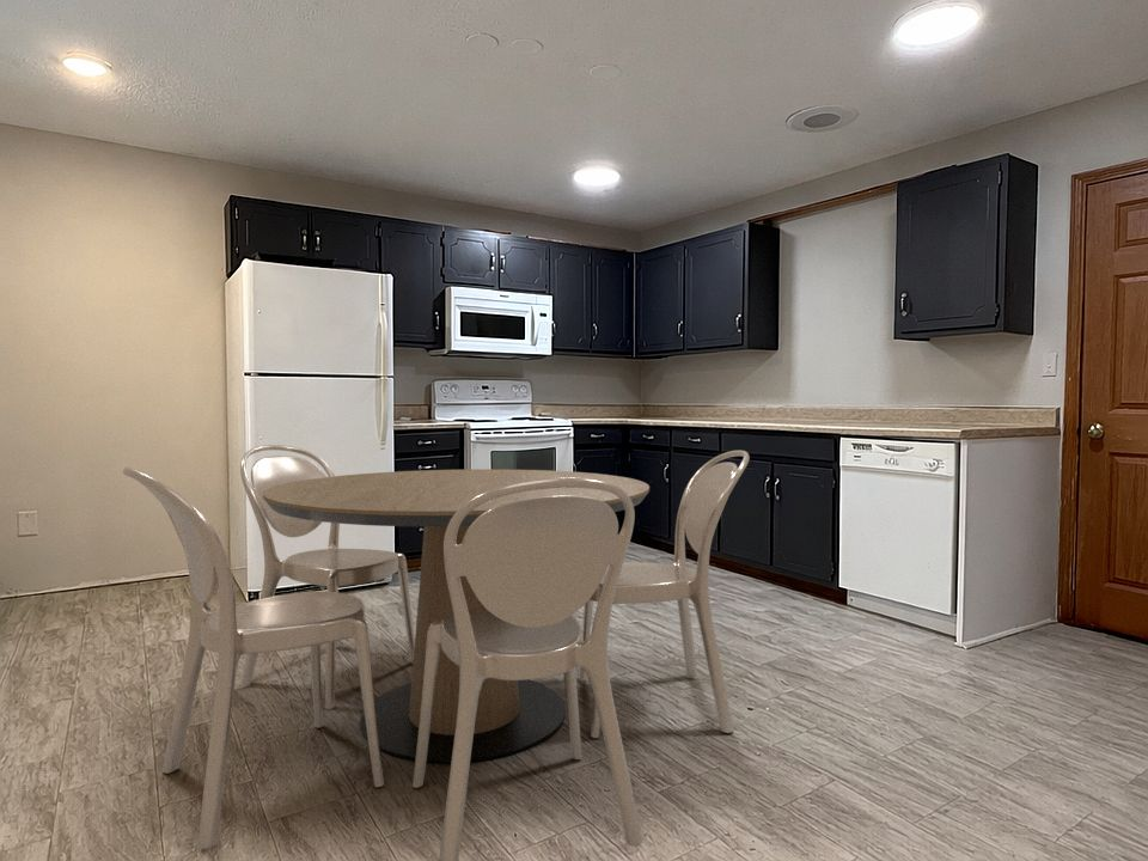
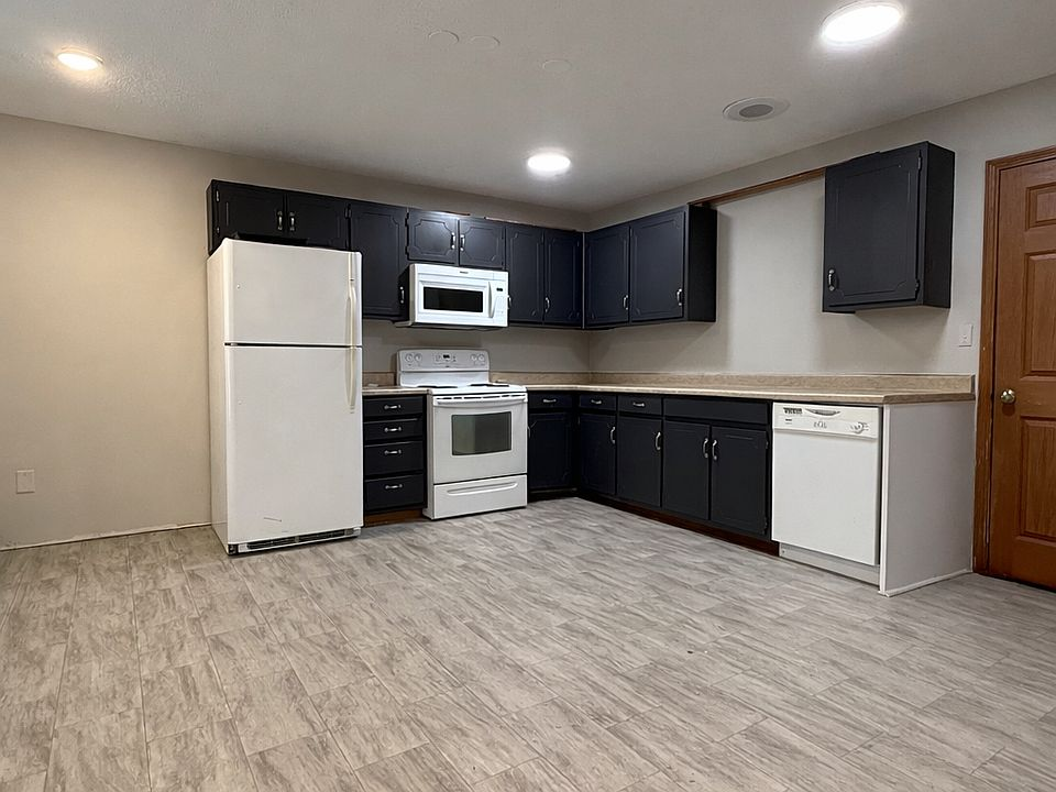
- dining table (478, 592)
